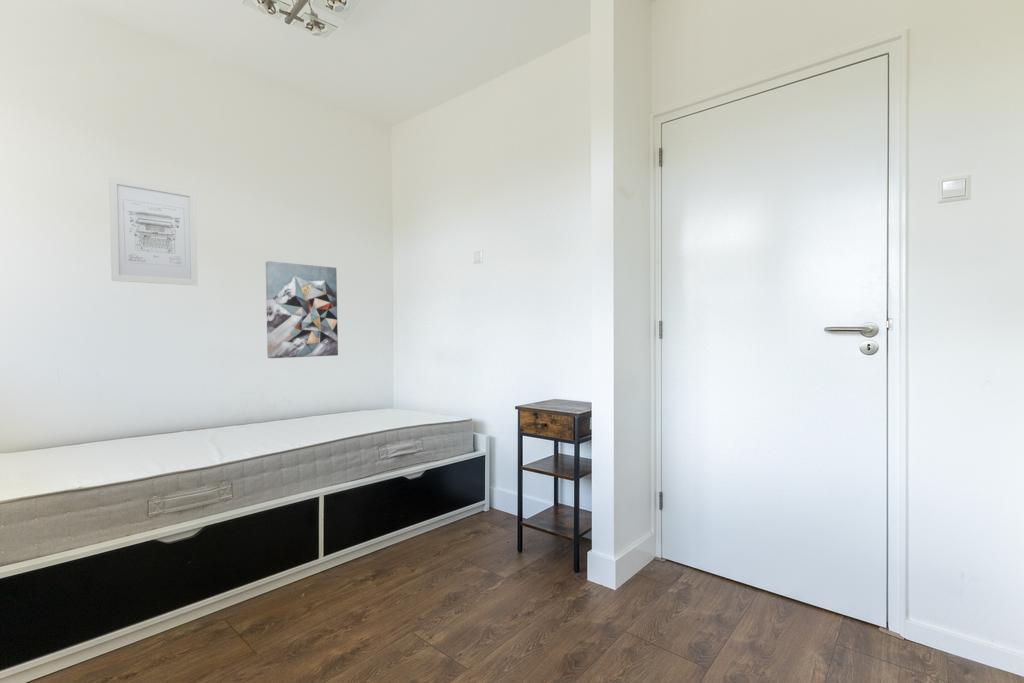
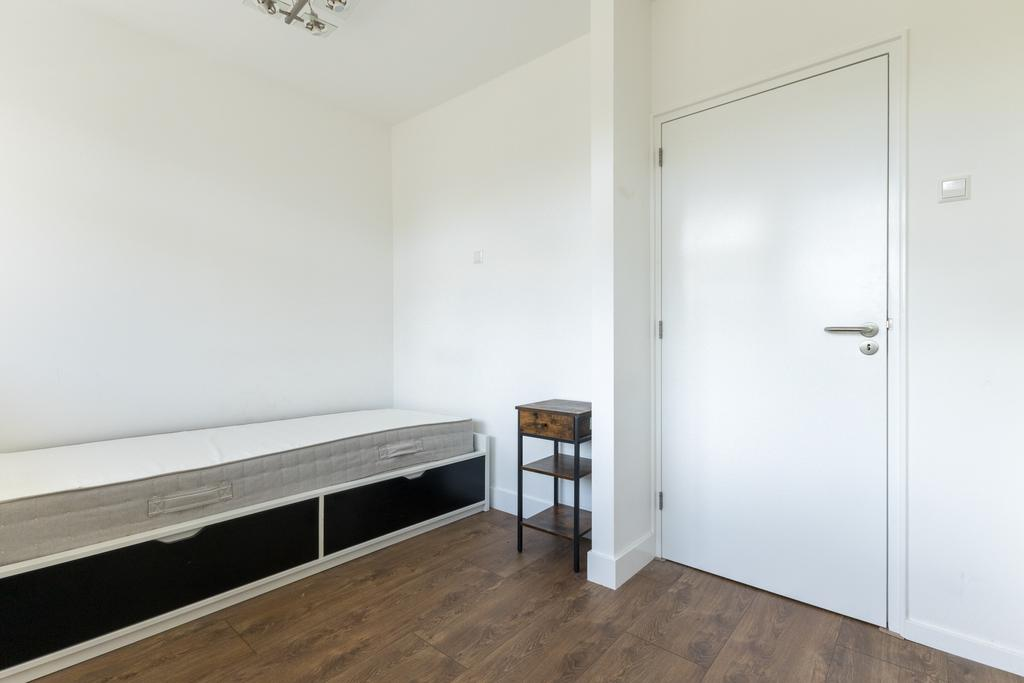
- wall art (155, 234)
- wall art (303, 310)
